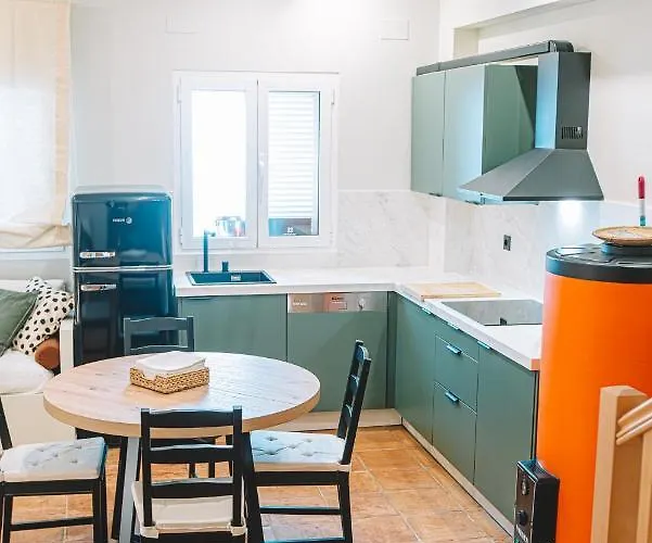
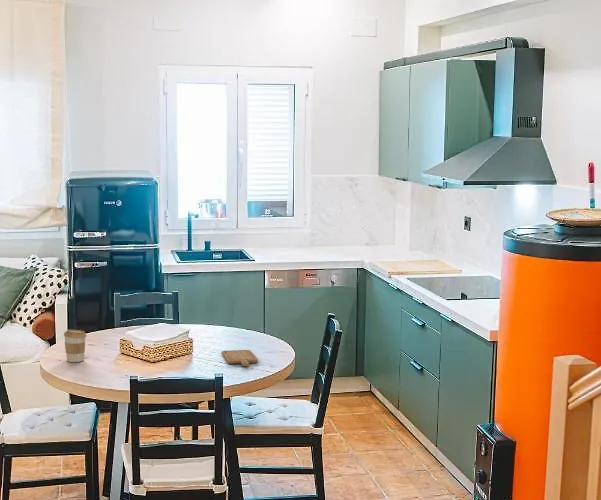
+ chopping board (240, 357)
+ coffee cup (75, 345)
